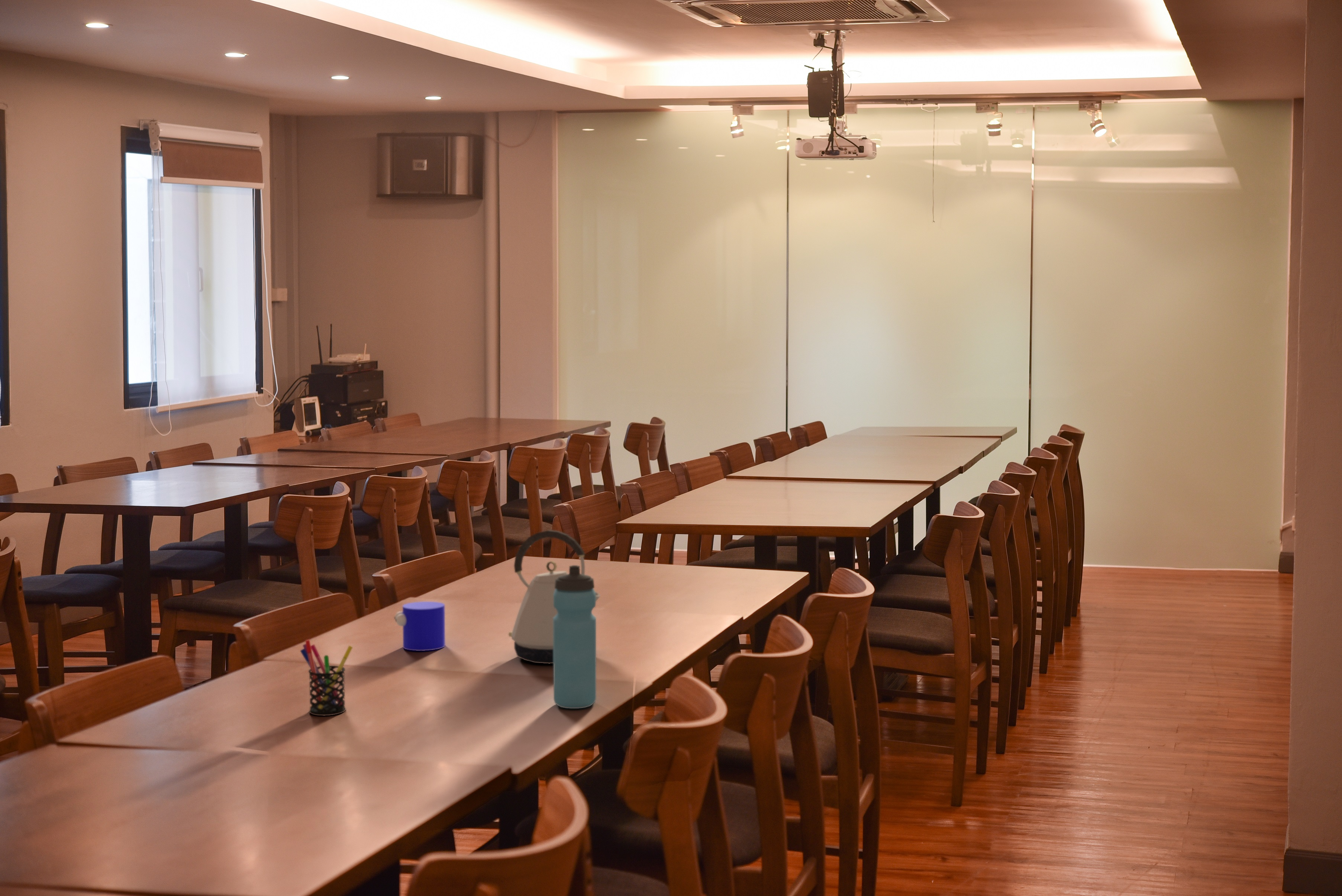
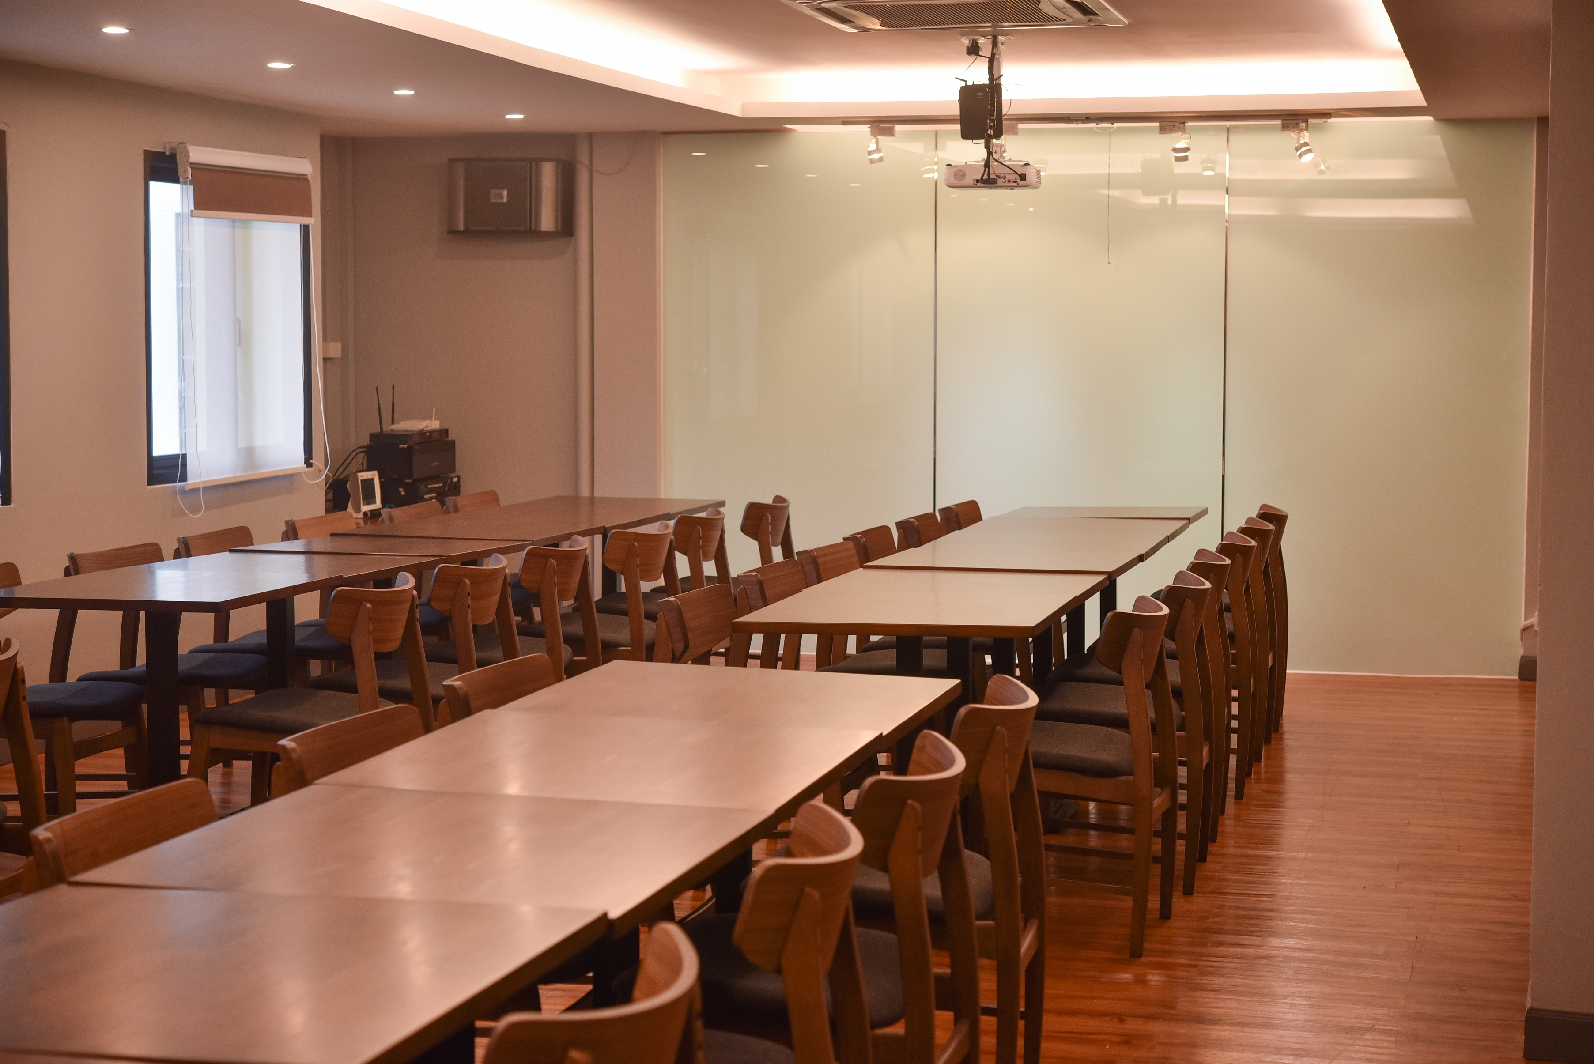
- cup (420, 626)
- pen holder (325, 676)
- water bottle (575, 635)
- kettle (553, 594)
